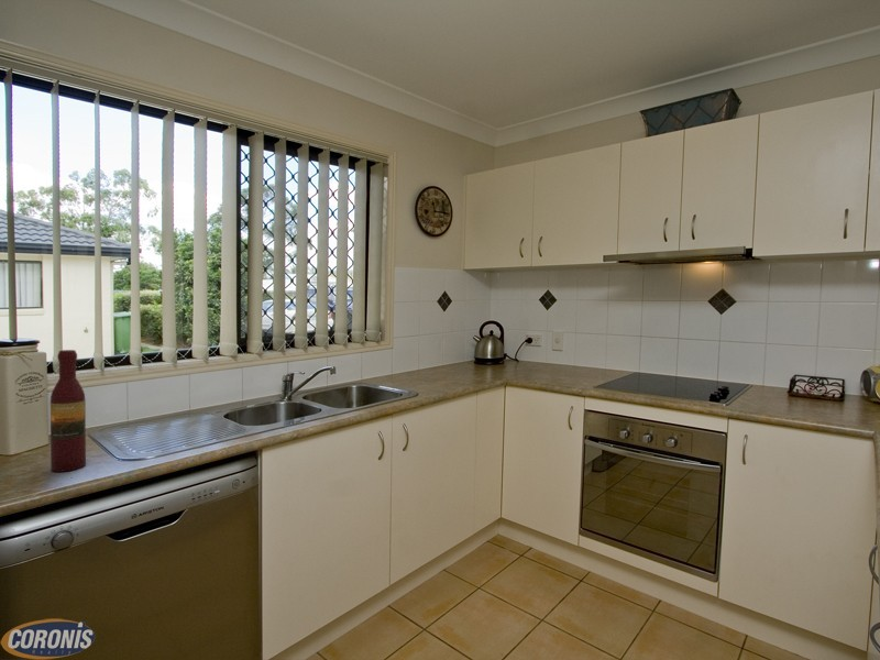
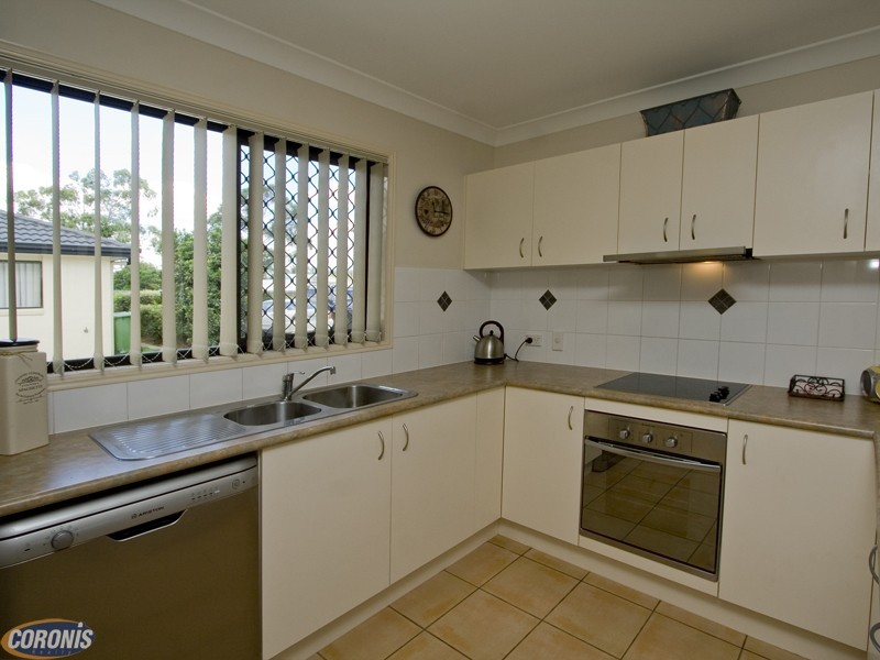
- wine bottle (67, 408)
